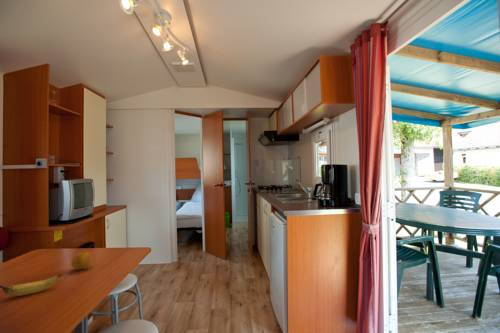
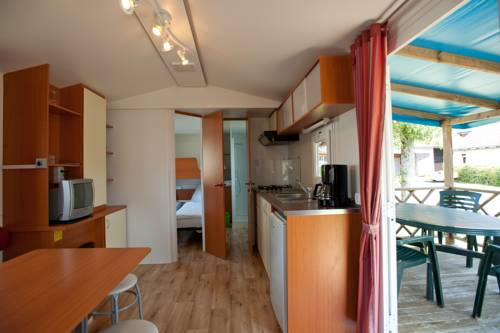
- banana (30, 285)
- fruit (82, 260)
